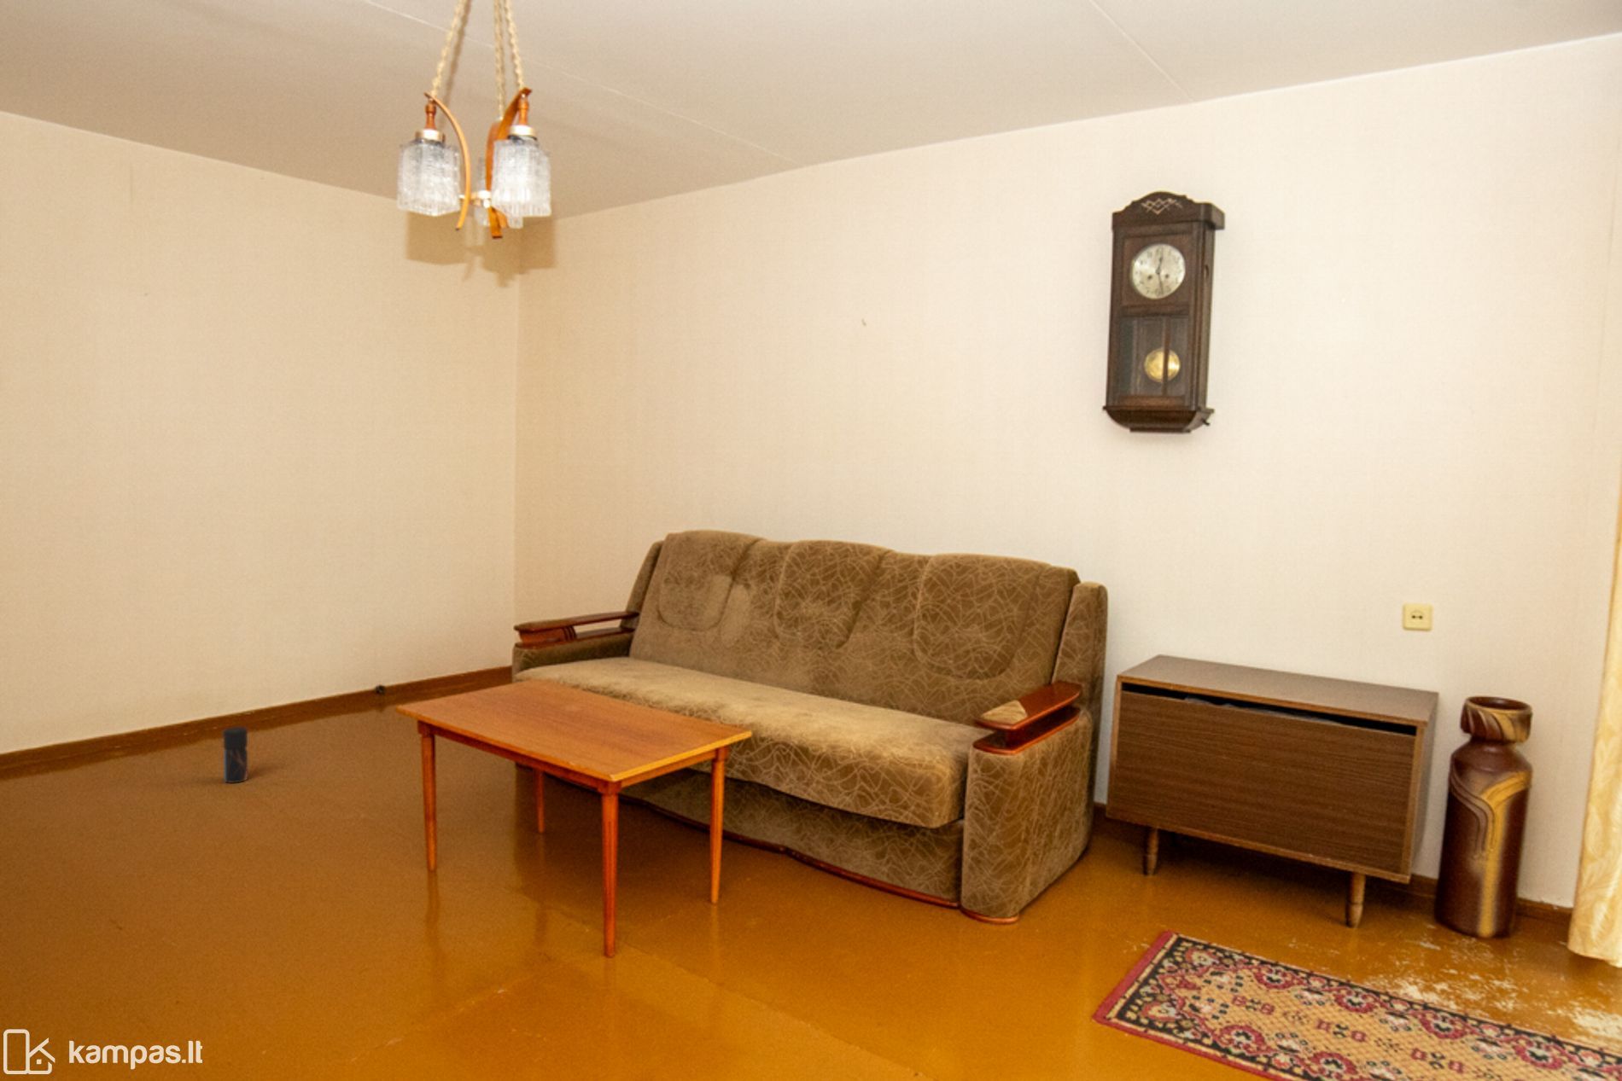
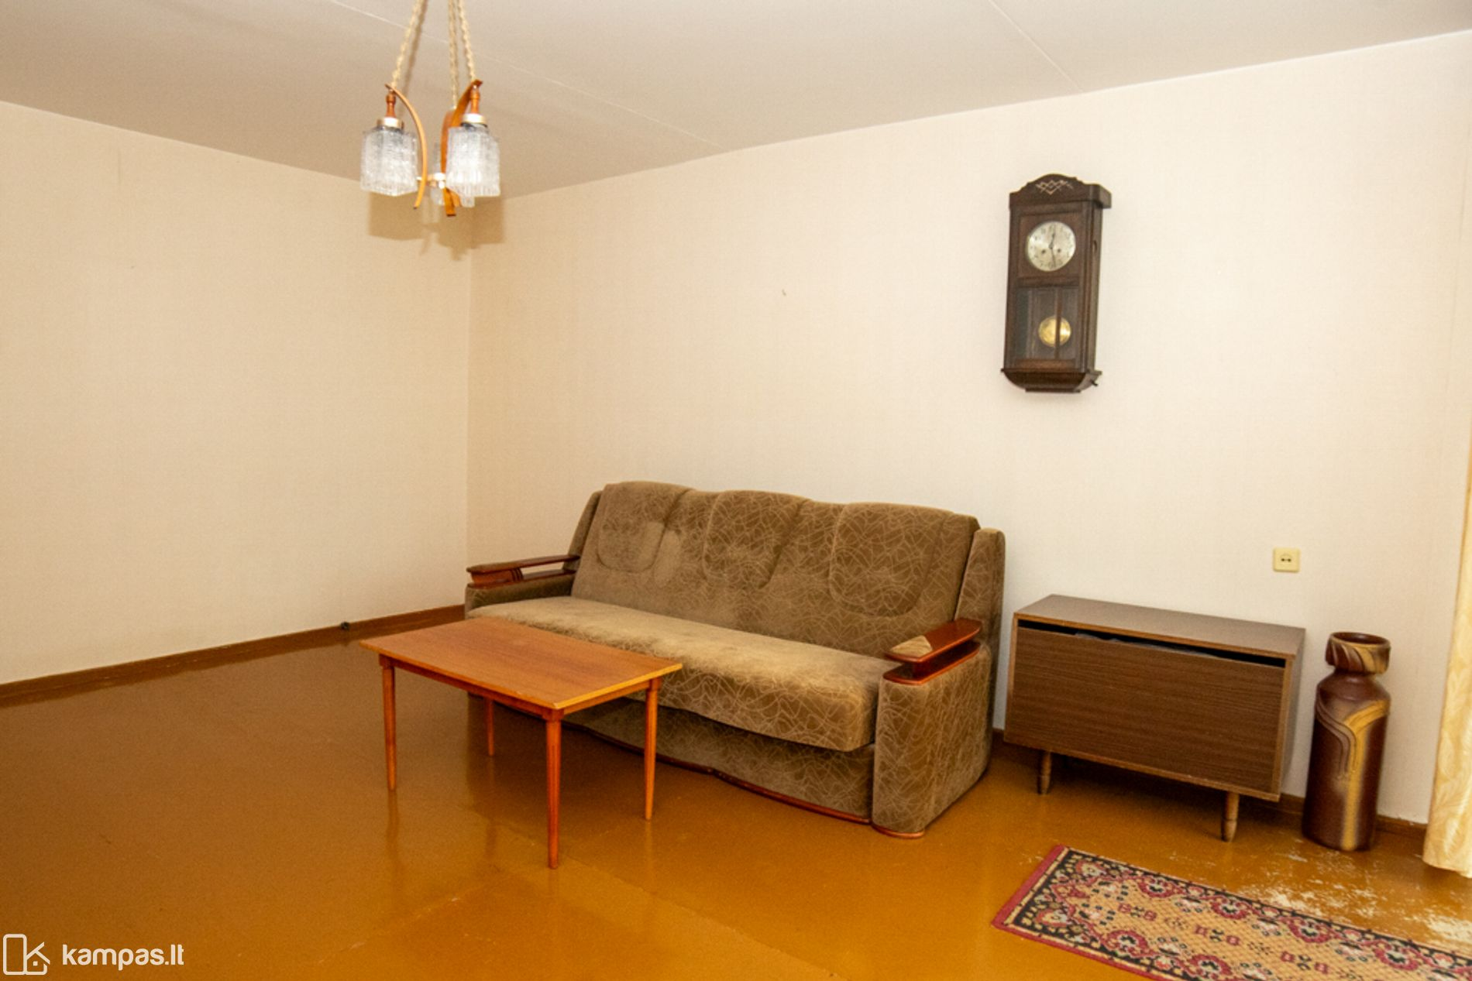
- pepper grinder (235, 754)
